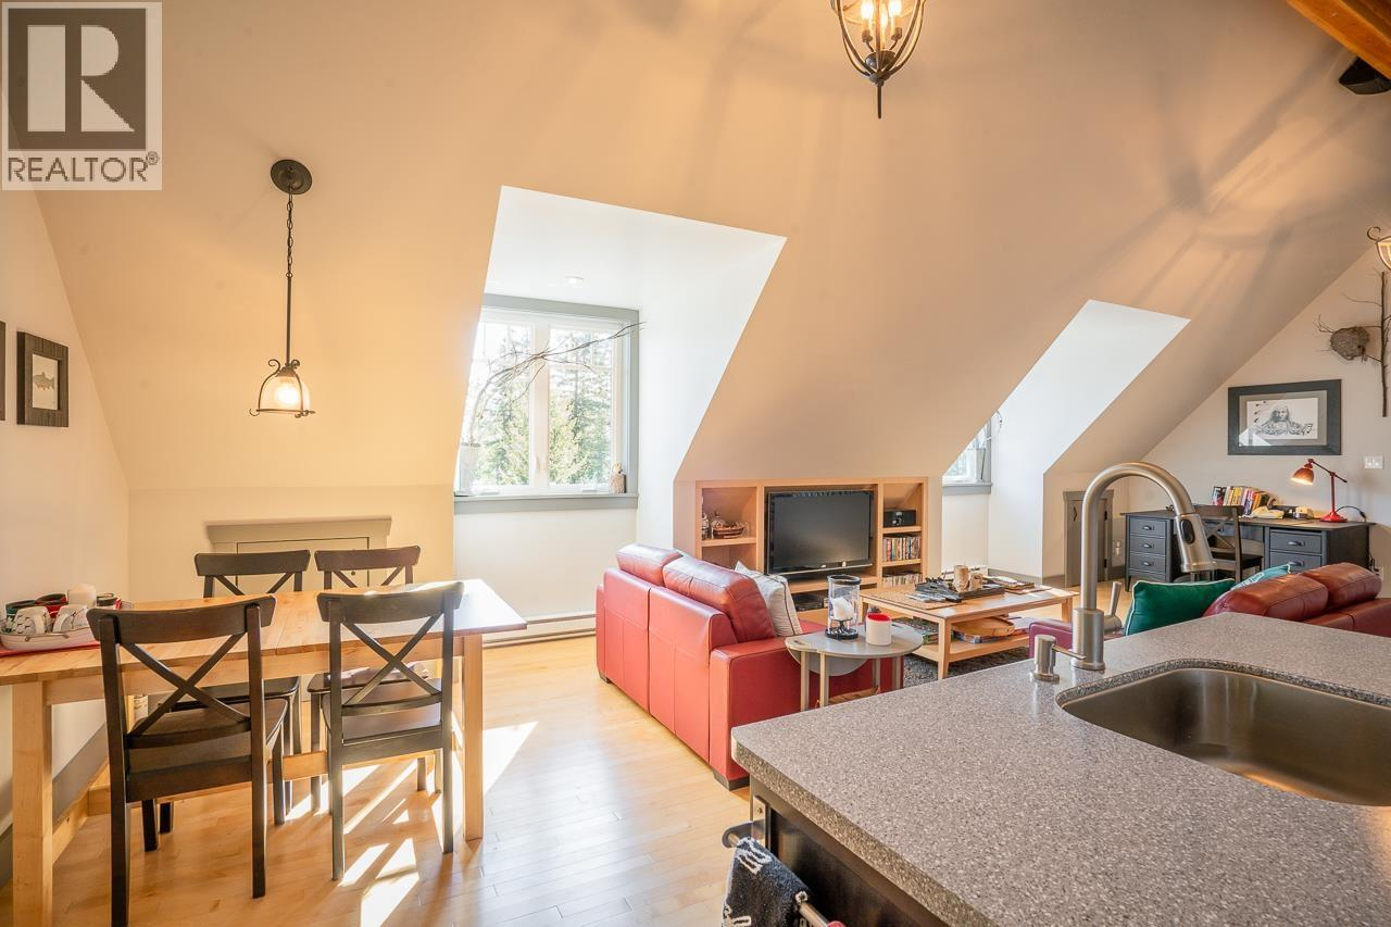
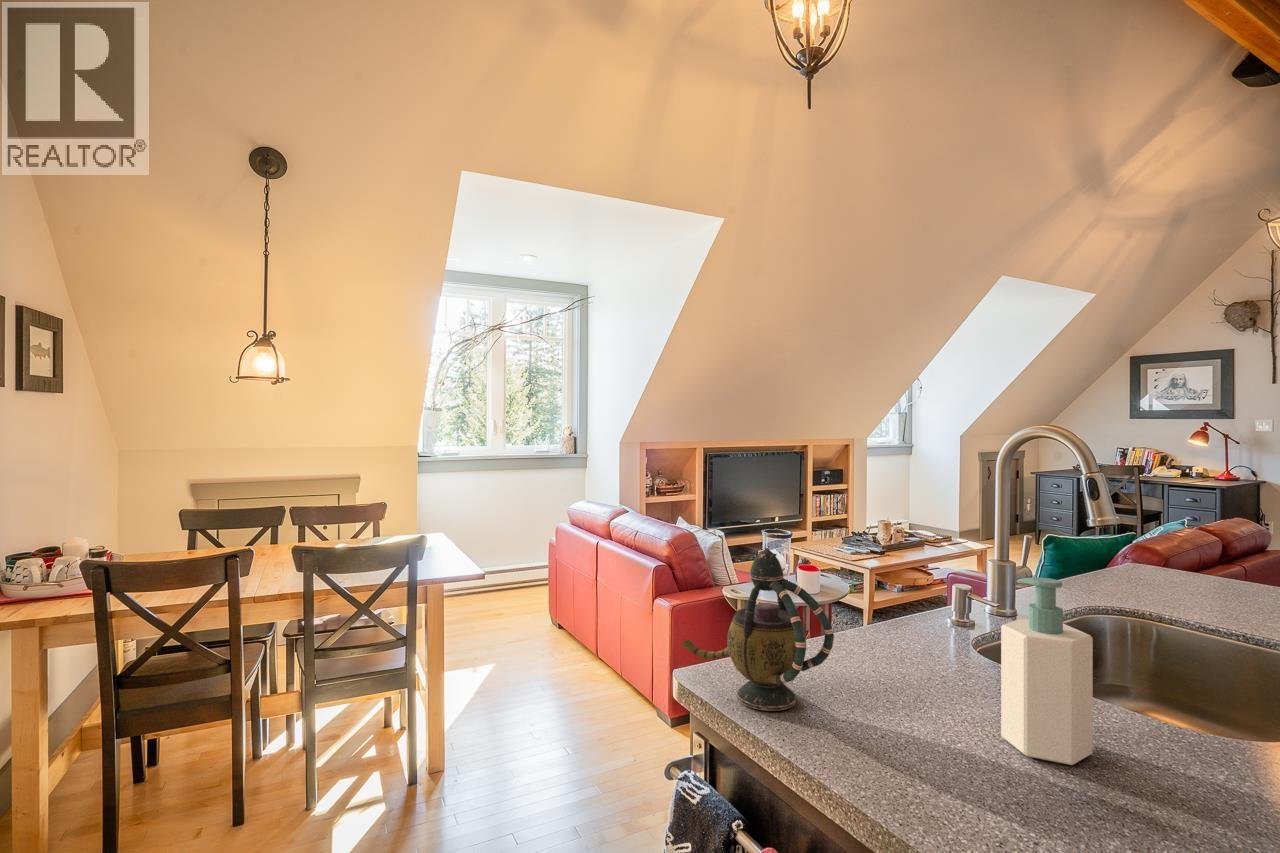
+ soap bottle (1045, 663)
+ teapot (746, 618)
